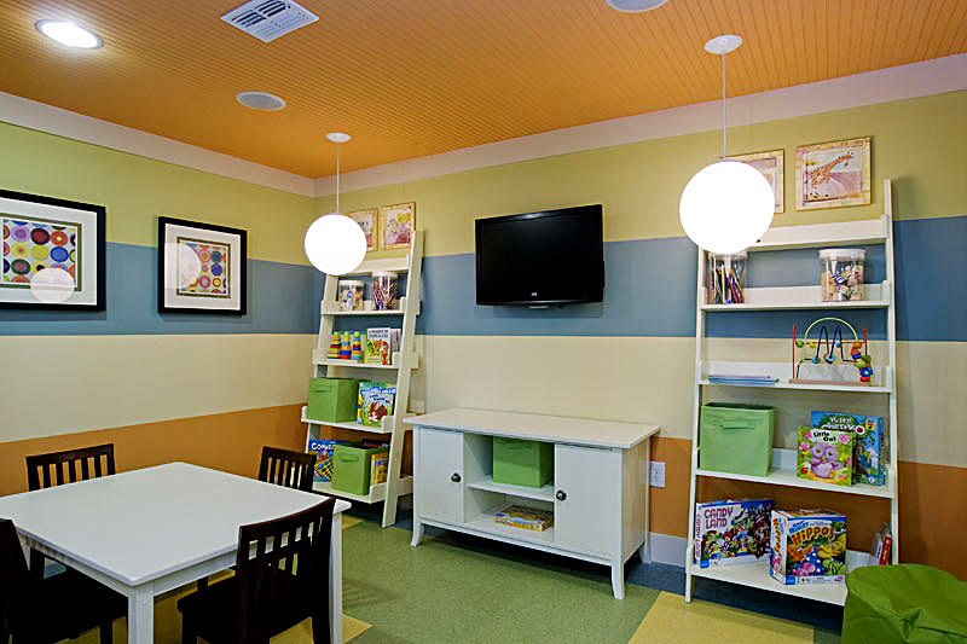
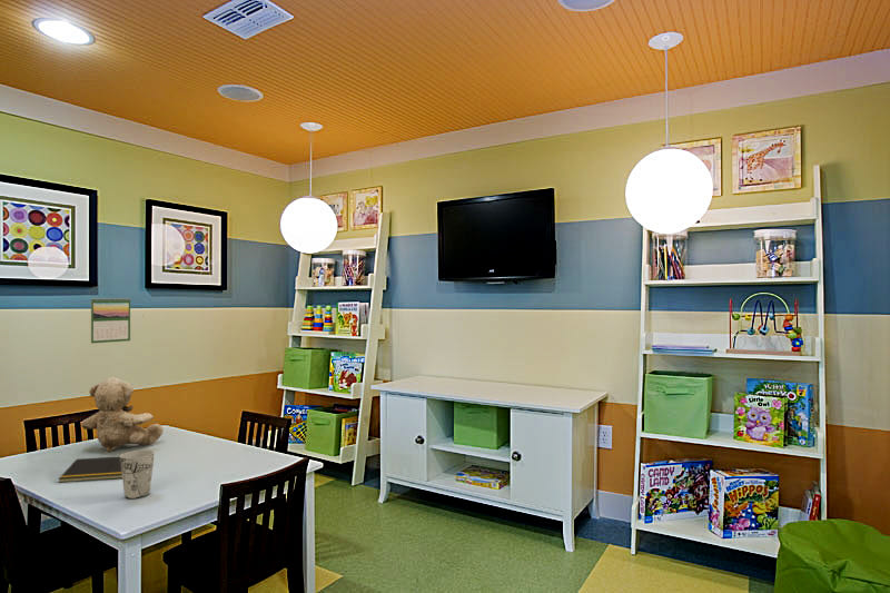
+ cup (137, 474)
+ notepad (99, 467)
+ teddy bear (122, 409)
+ calendar (110, 319)
